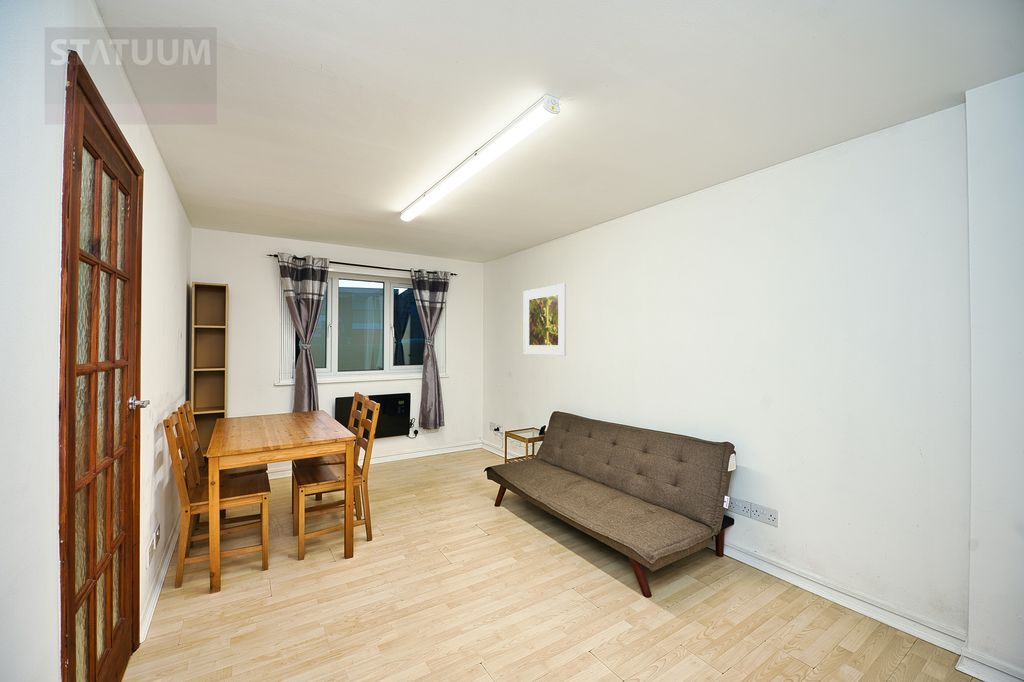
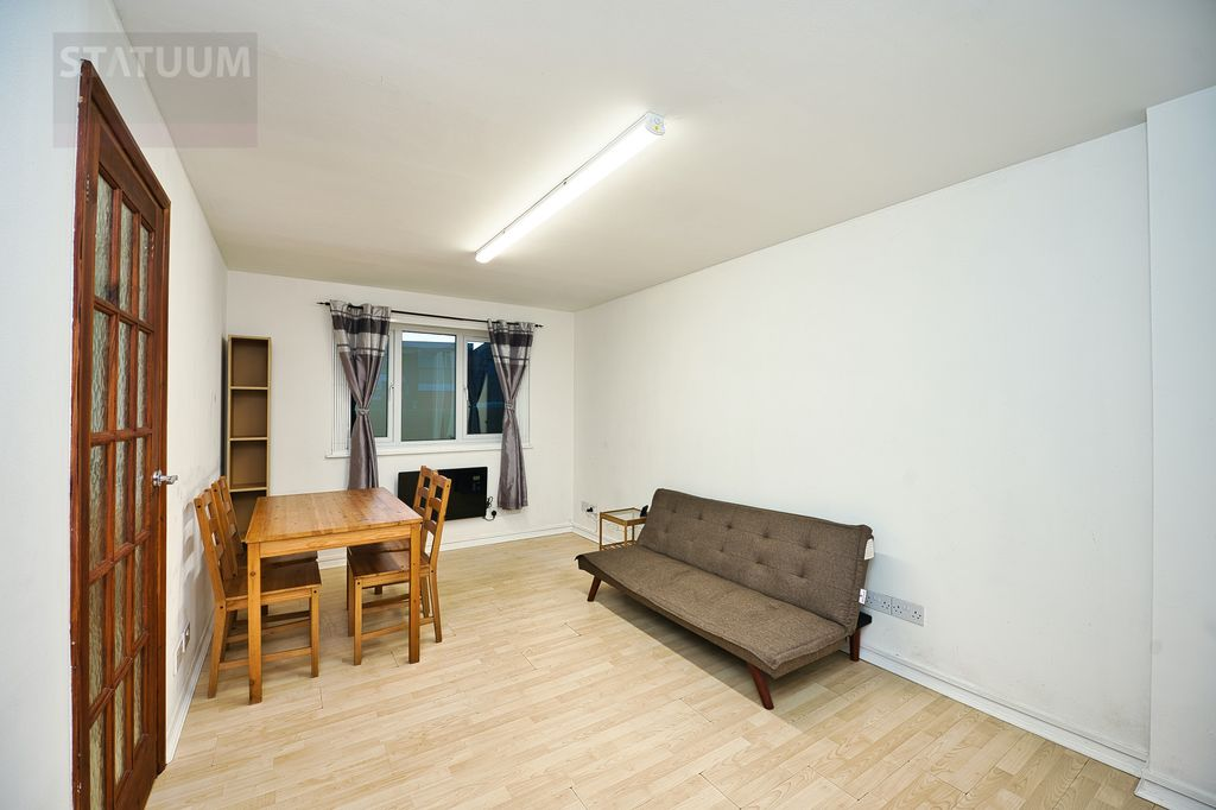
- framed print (543, 321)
